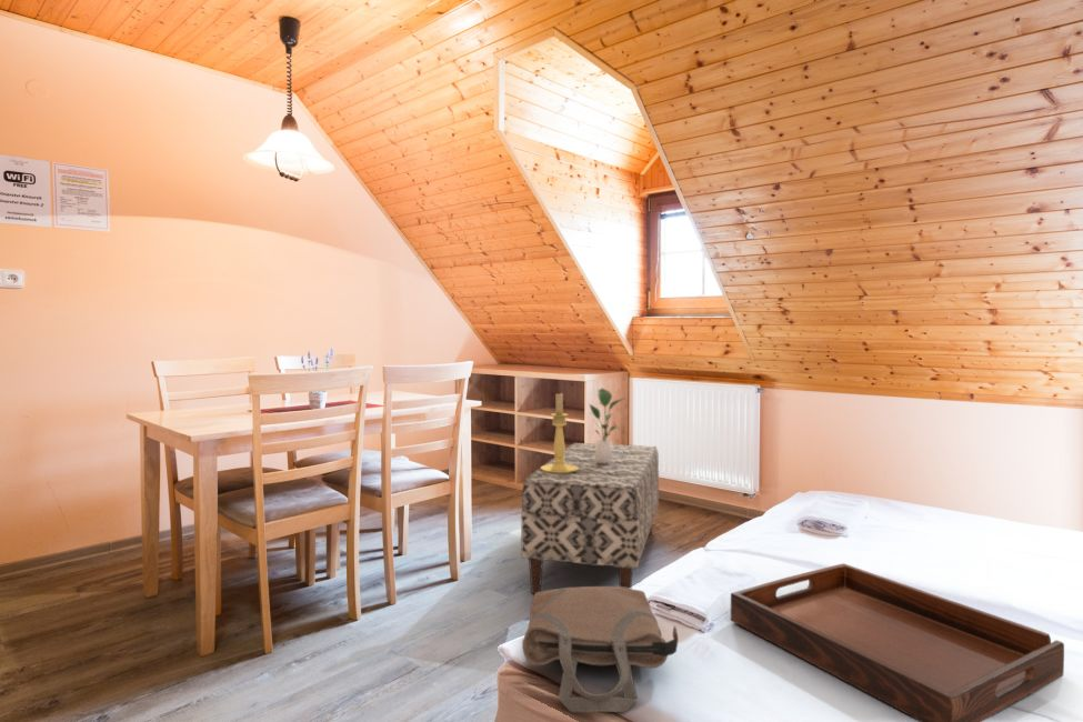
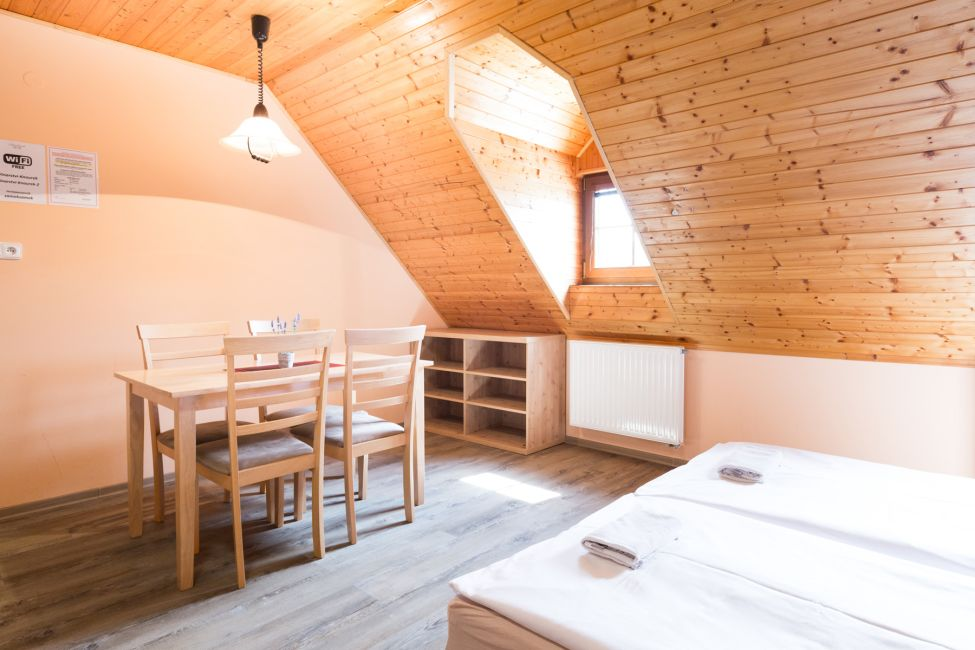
- serving tray (884, 630)
- tote bag (600, 641)
- bench (599, 510)
- potted plant (601, 427)
- candle holder (559, 430)
